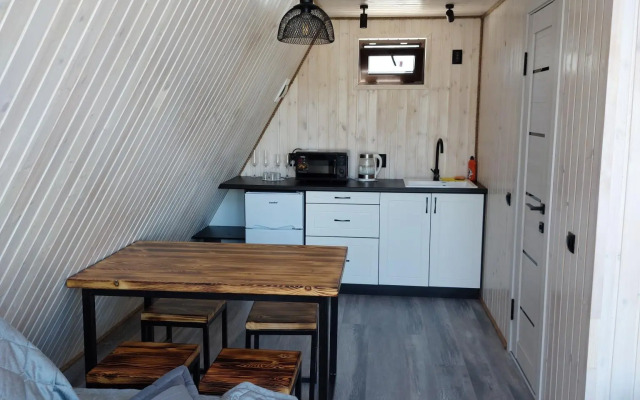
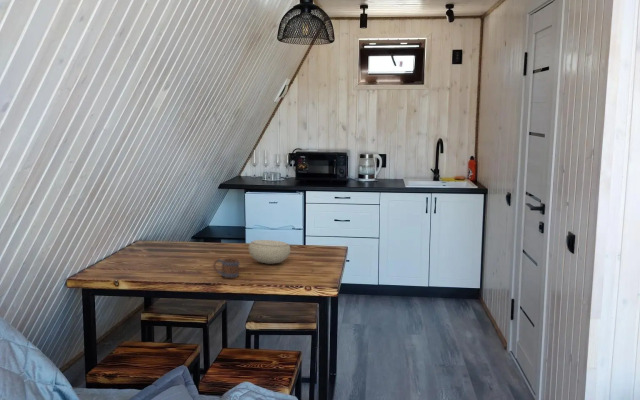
+ bowl (269, 252)
+ mug (226, 267)
